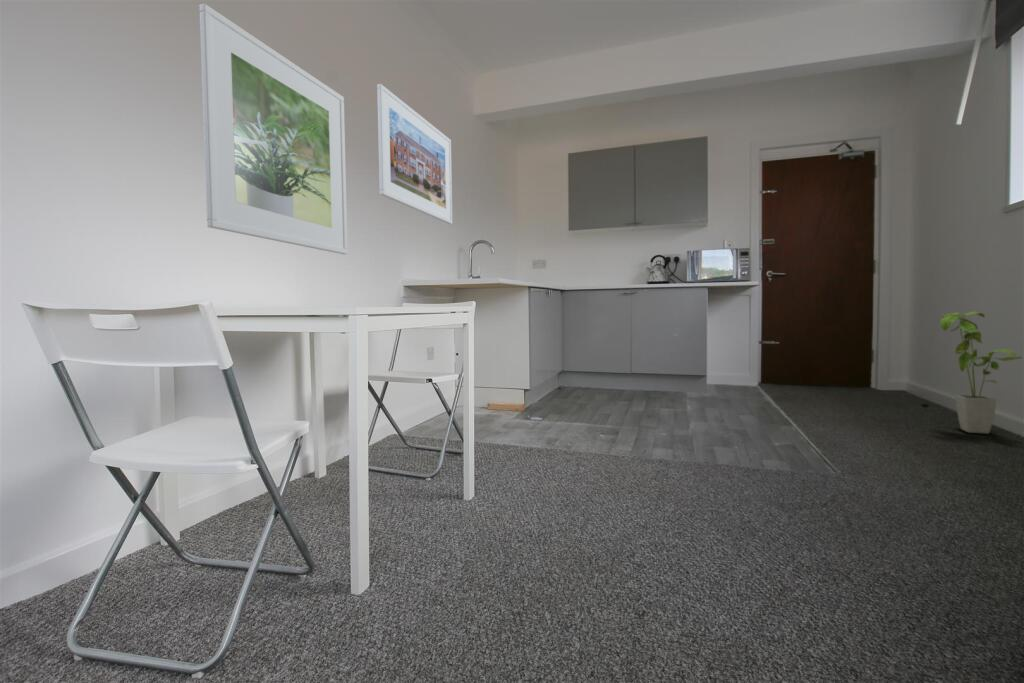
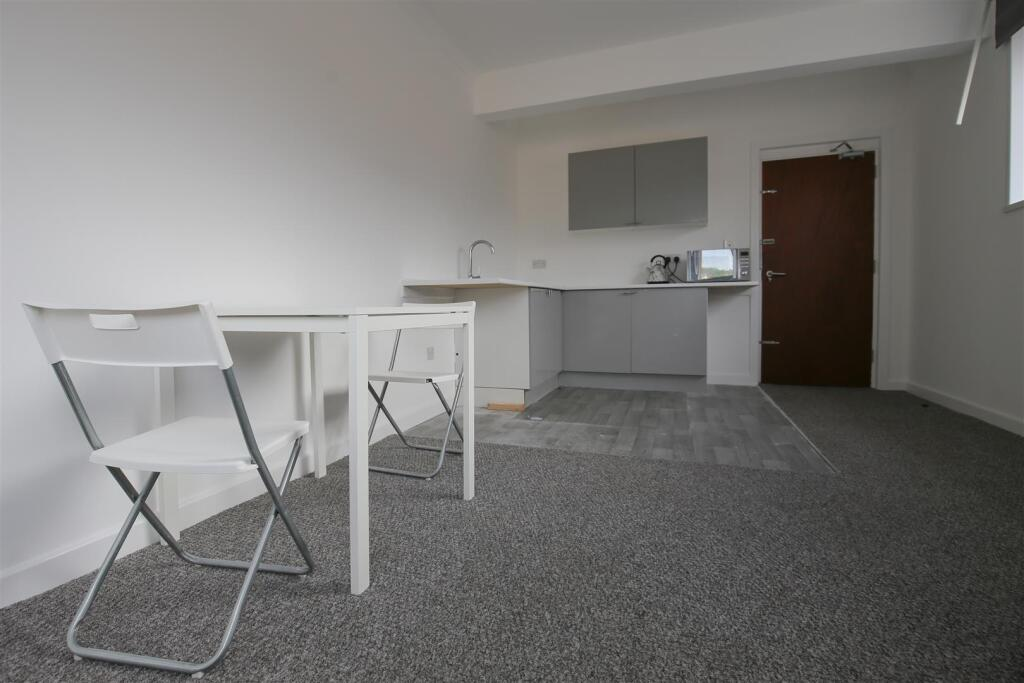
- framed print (286, 151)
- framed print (419, 163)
- house plant (973, 372)
